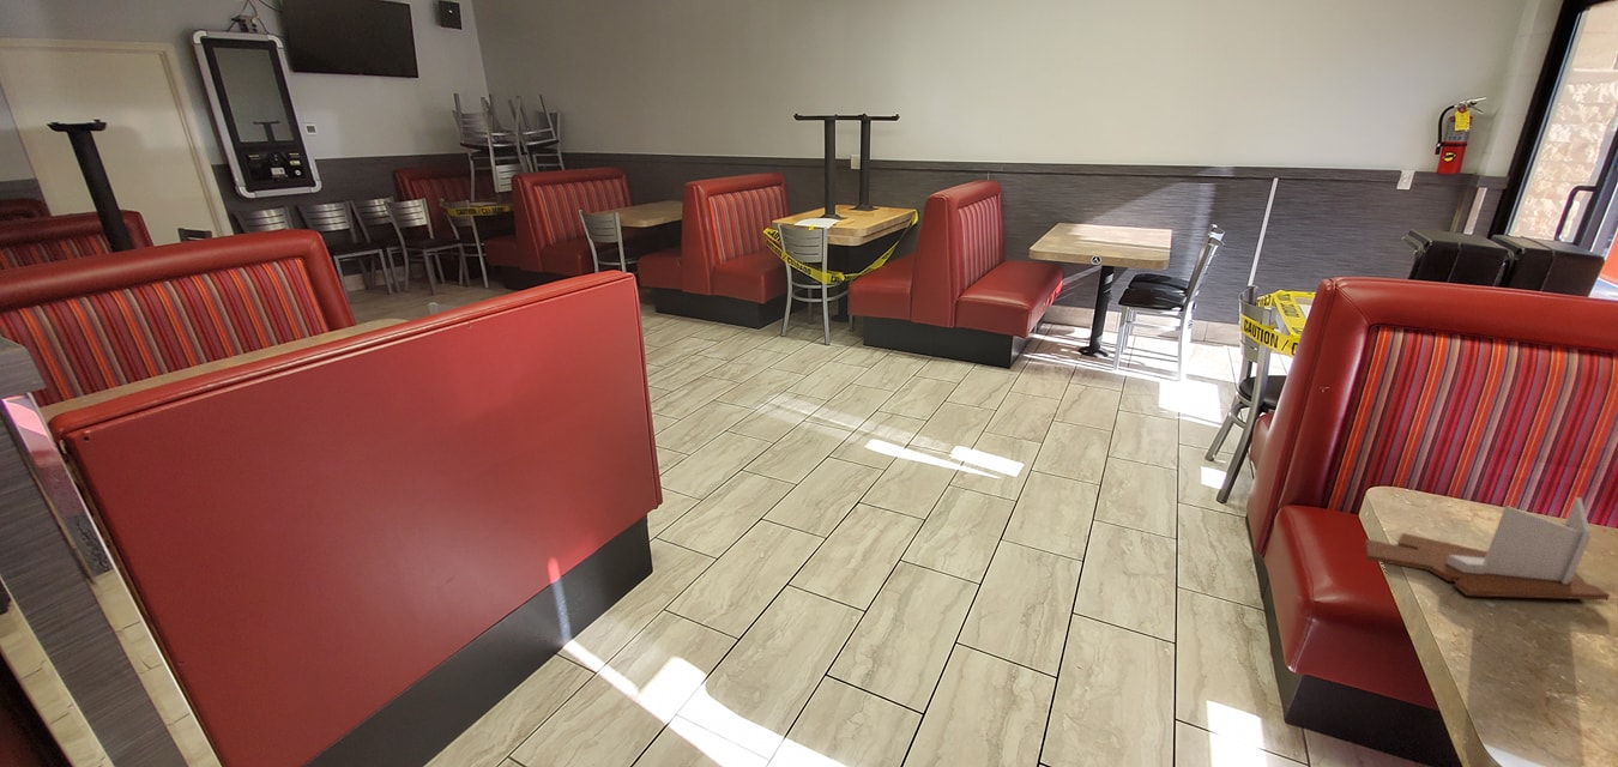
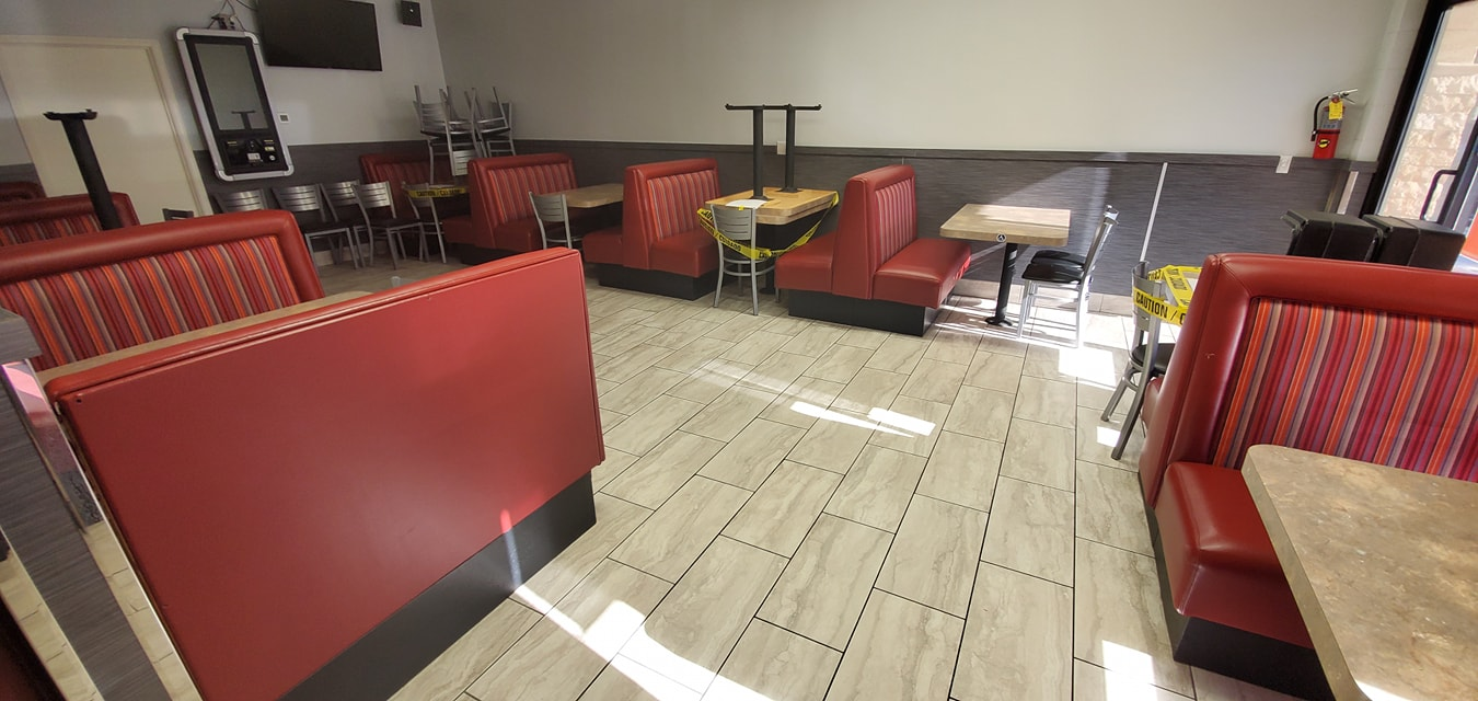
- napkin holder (1495, 532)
